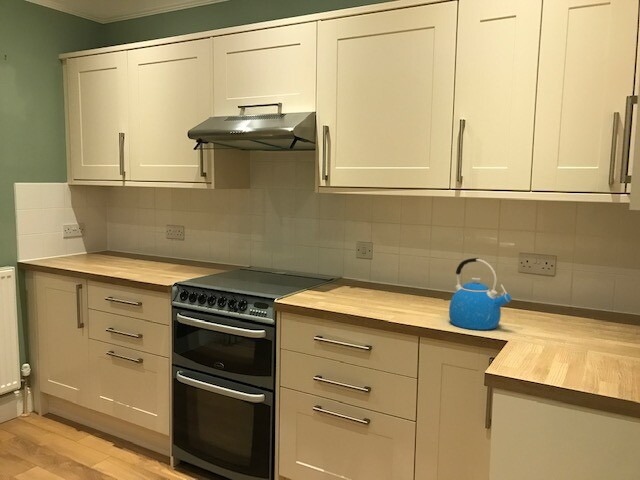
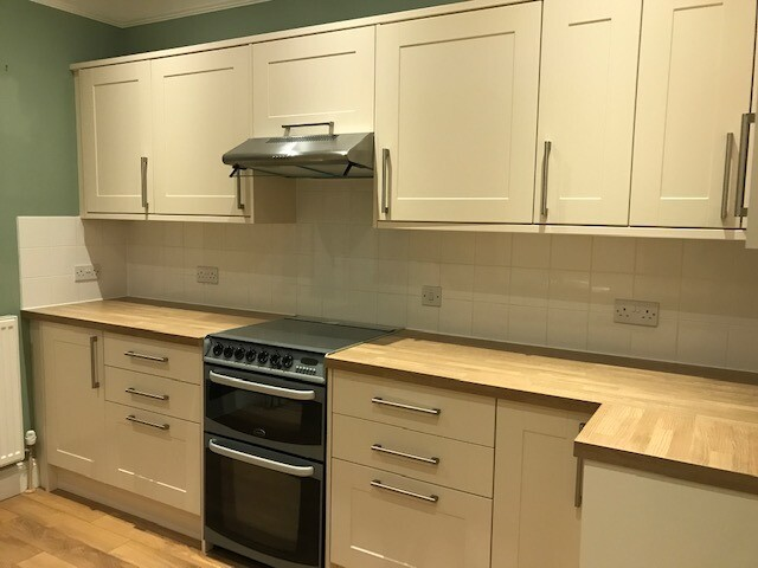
- kettle (481, 292)
